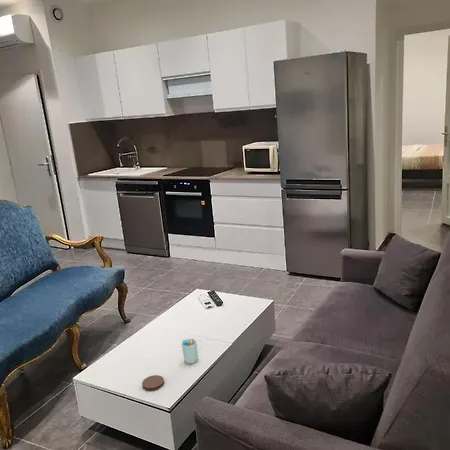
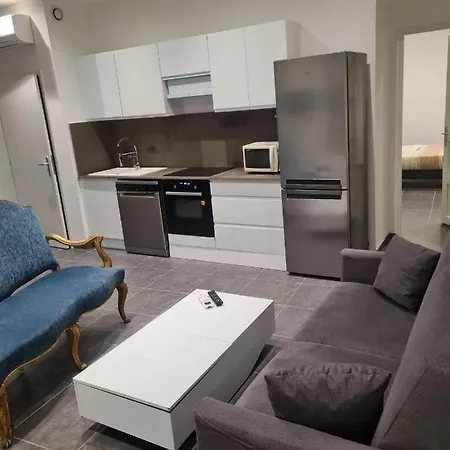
- cup (190, 349)
- coaster (153, 382)
